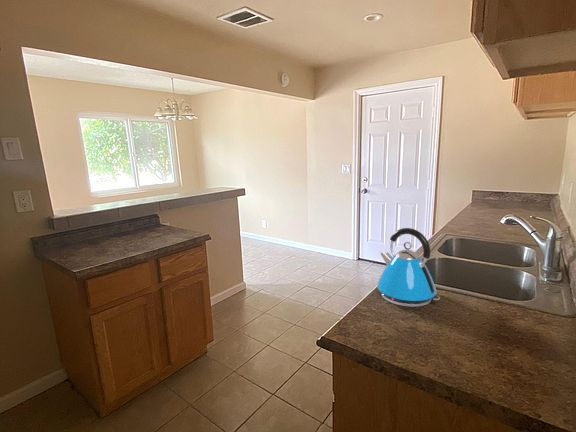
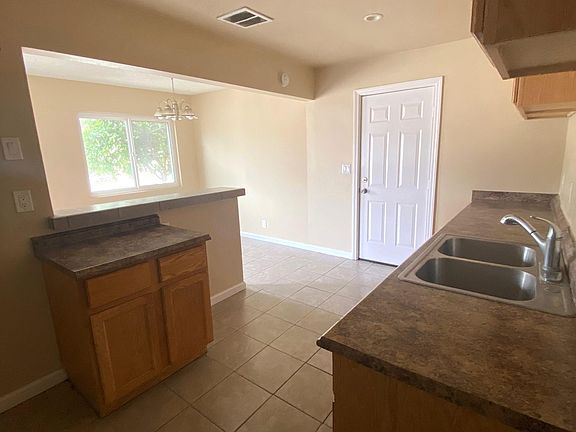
- kettle (408, 262)
